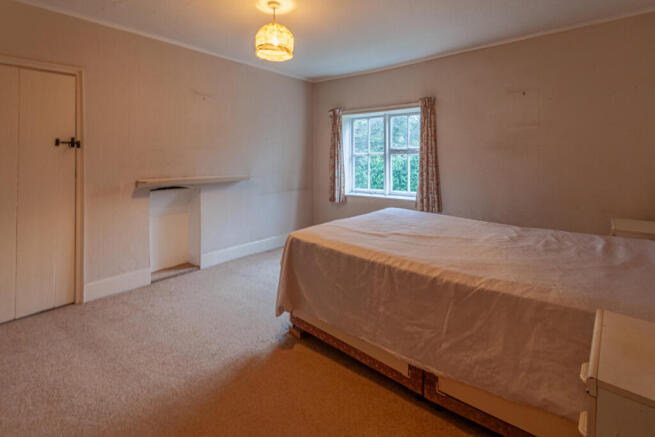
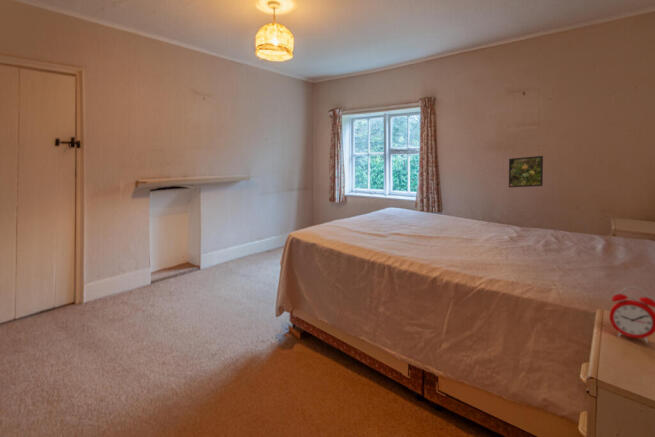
+ alarm clock (633, 312)
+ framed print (525, 172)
